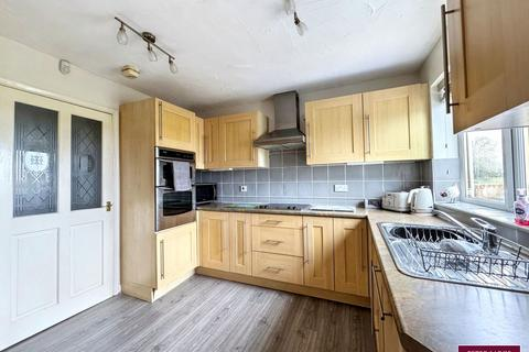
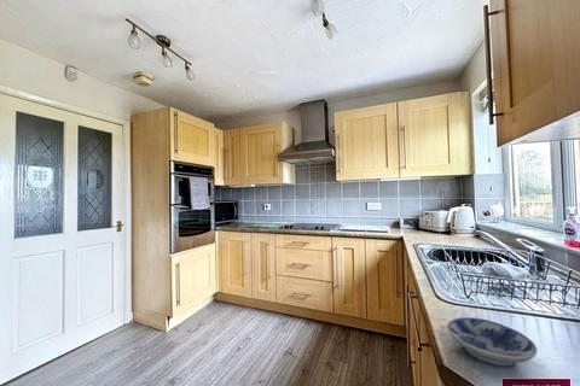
+ bowl (488, 343)
